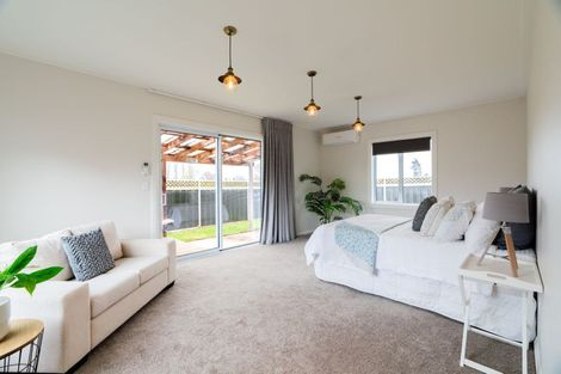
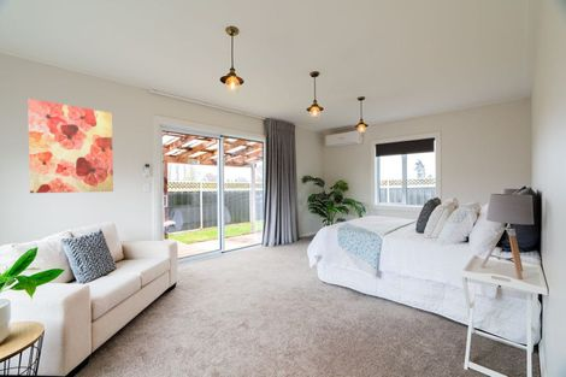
+ wall art (73, 149)
